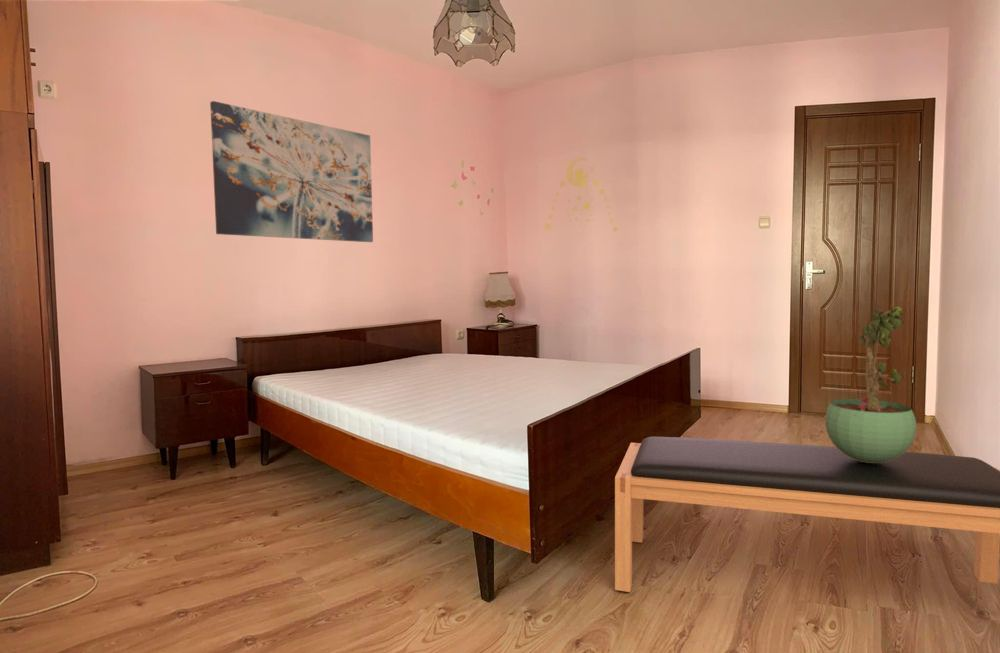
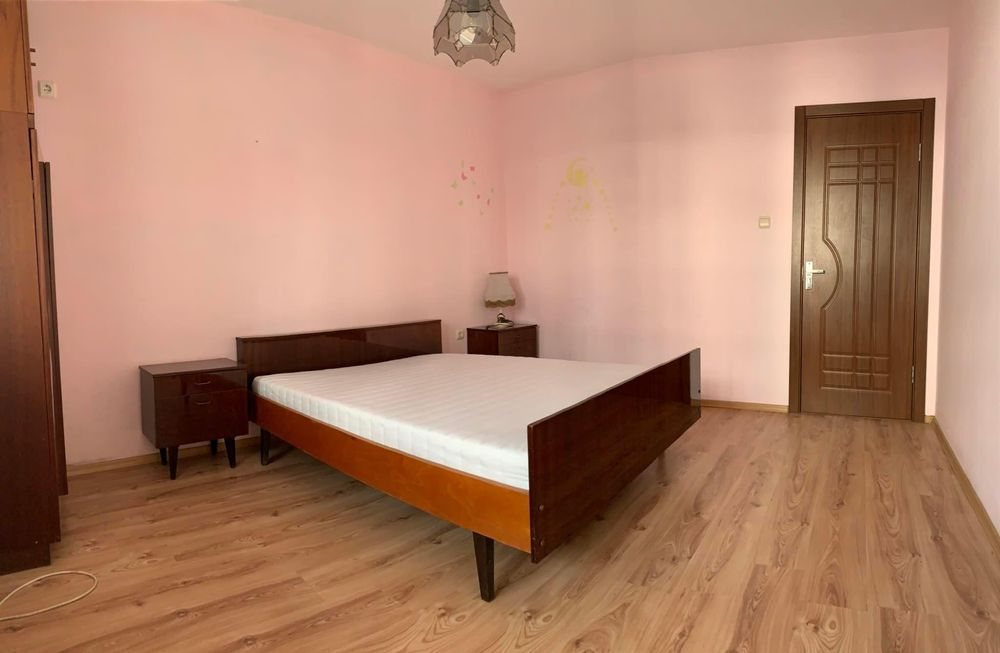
- potted plant (869, 383)
- bench (807, 514)
- wall art (300, 179)
